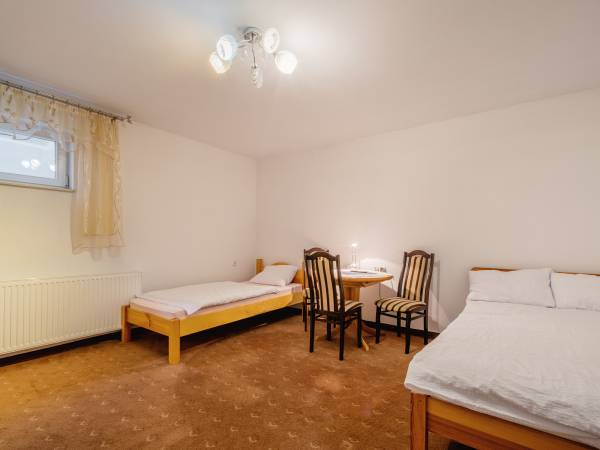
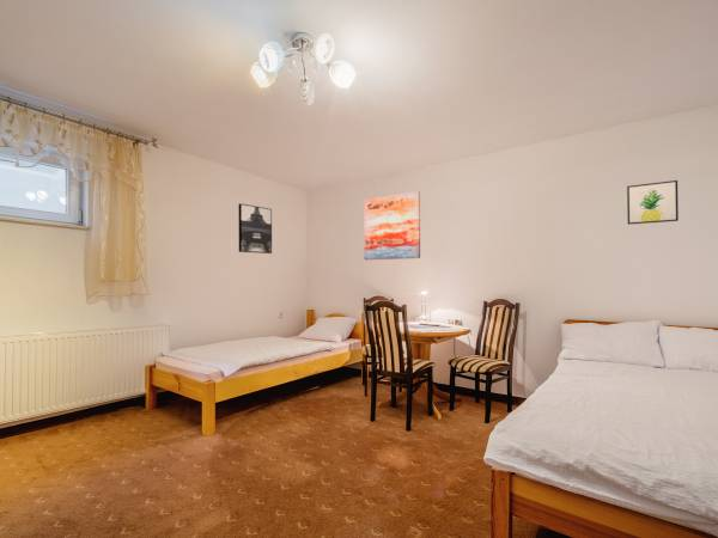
+ wall art (390, 227)
+ wall art (255, 230)
+ wall art (651, 202)
